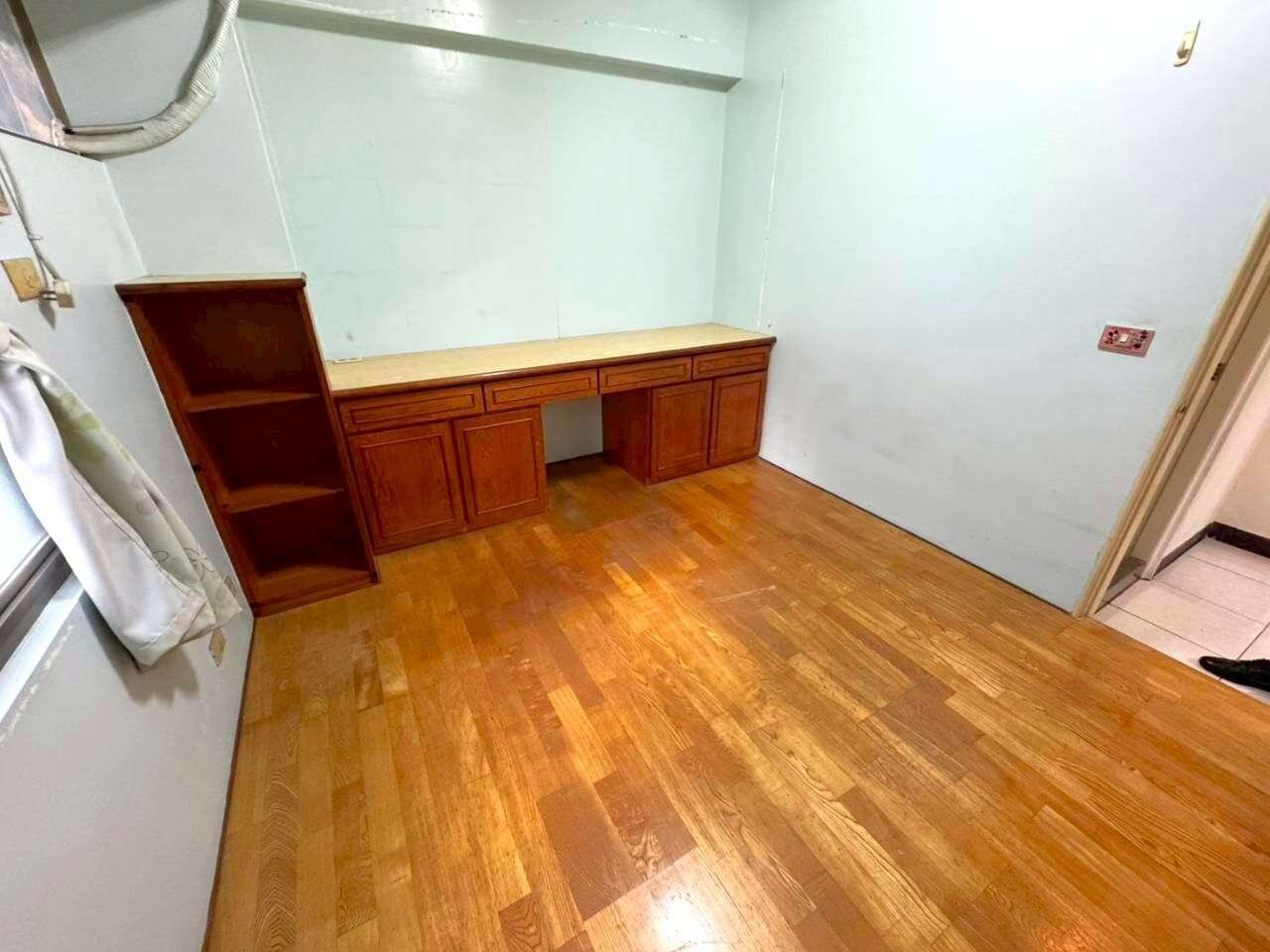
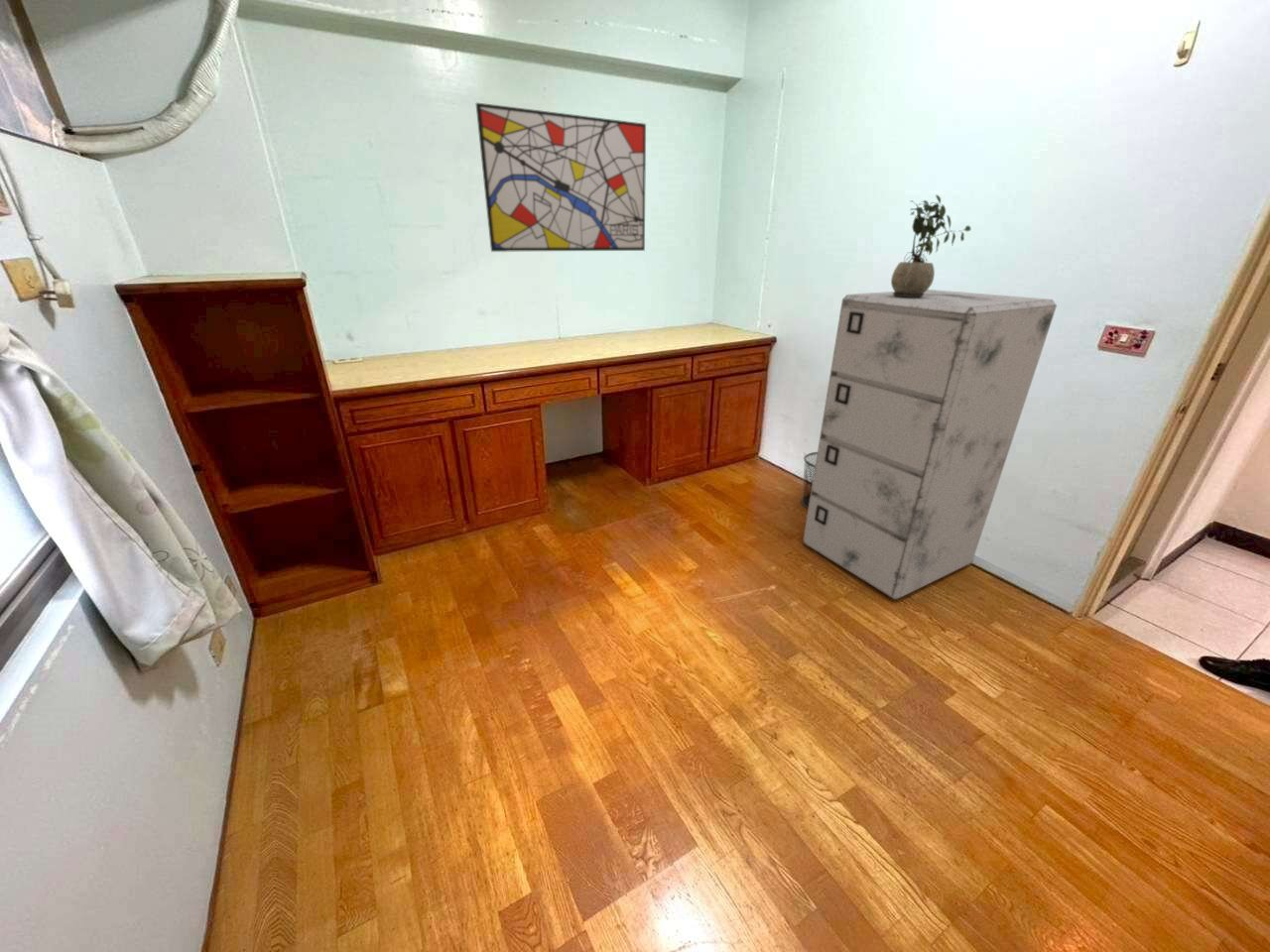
+ waste bin (812, 482)
+ potted plant (928, 247)
+ filing cabinet (910, 439)
+ wall art (571, 185)
